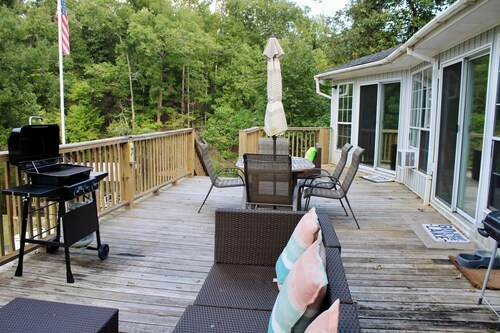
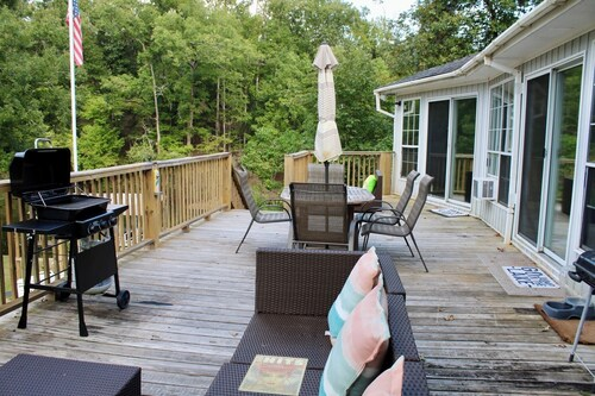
+ magazine (275, 373)
